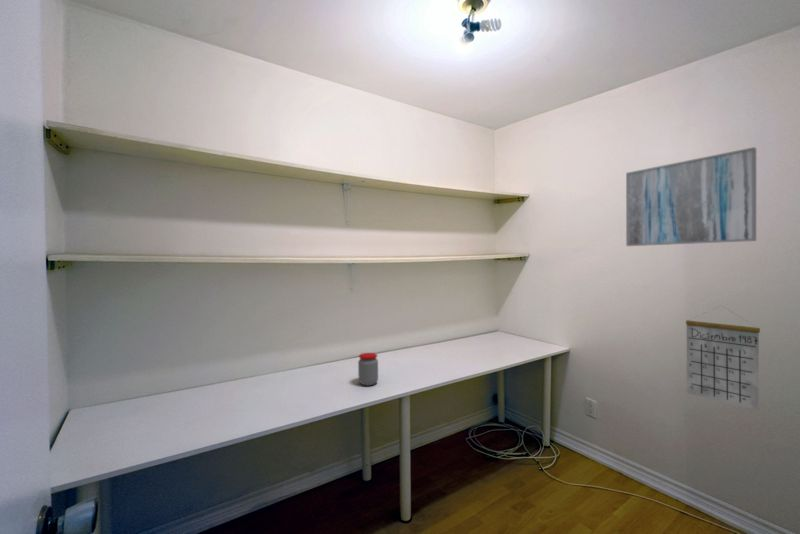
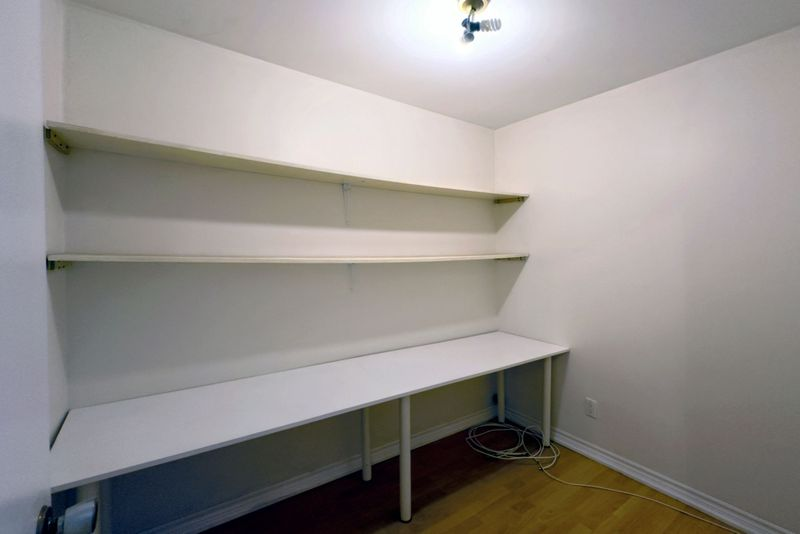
- jar (368, 368)
- wall art (683, 203)
- calendar (720, 353)
